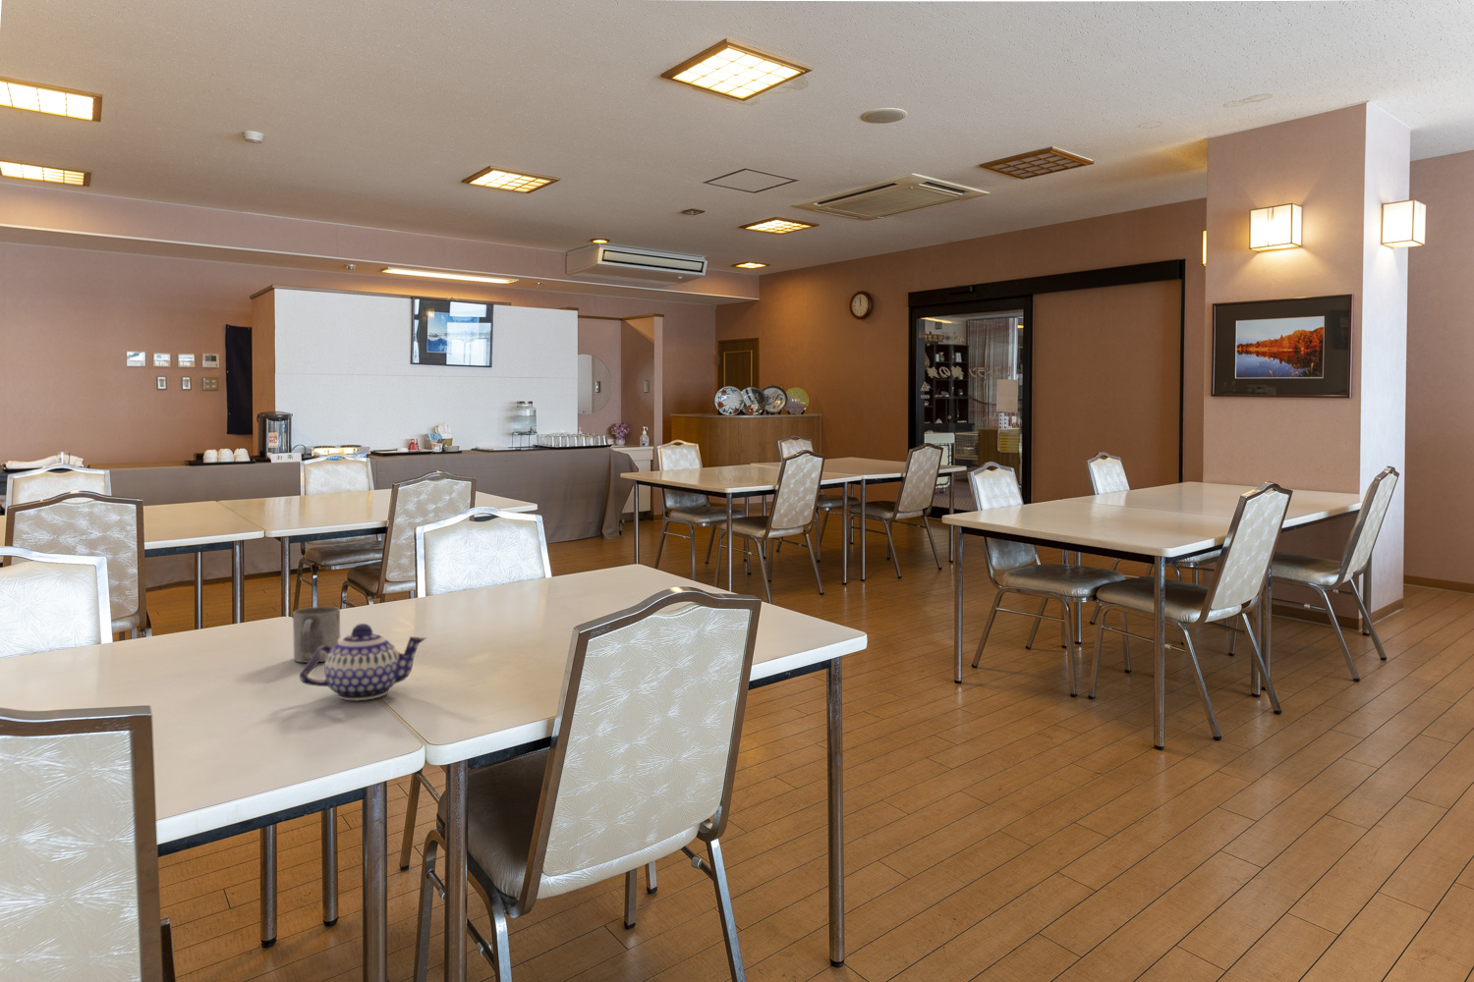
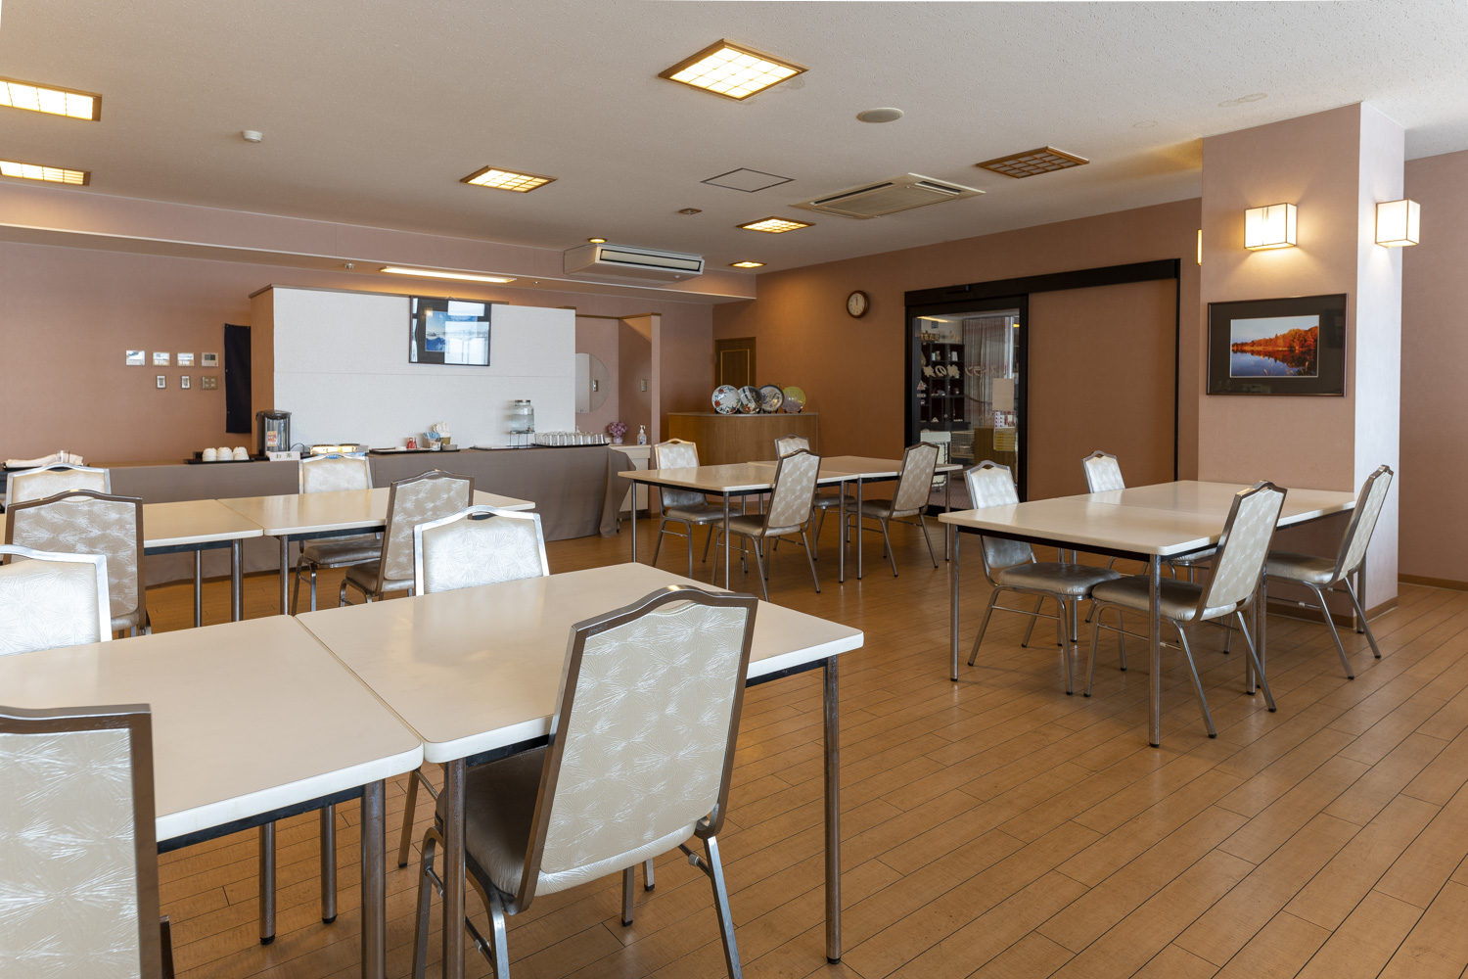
- mug (315, 636)
- teapot (364, 659)
